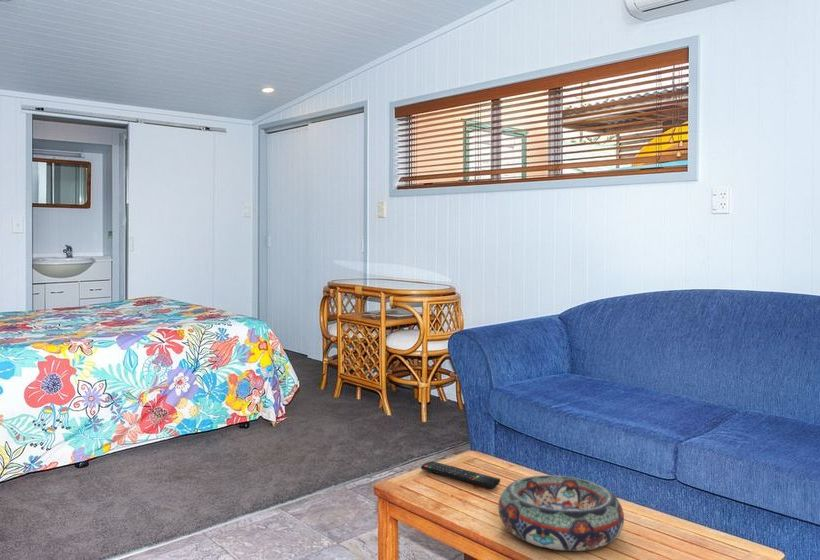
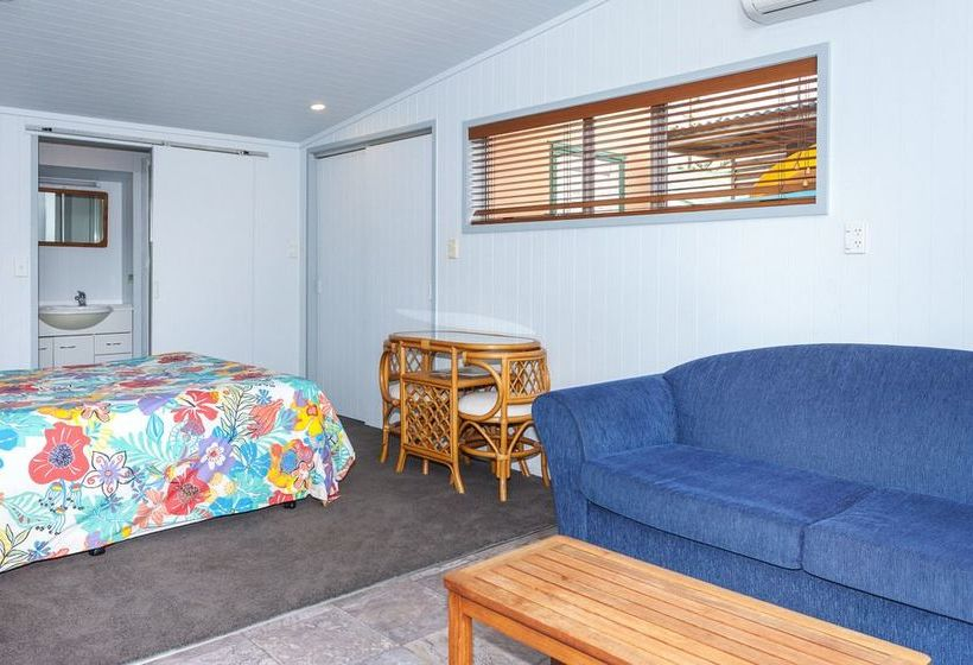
- decorative bowl (559, 511)
- remote control (458, 474)
